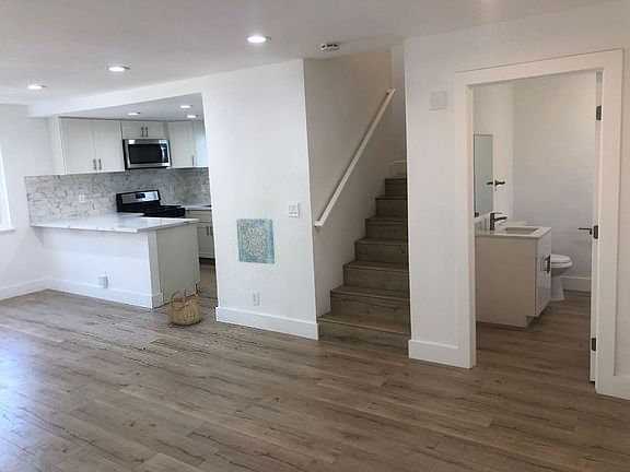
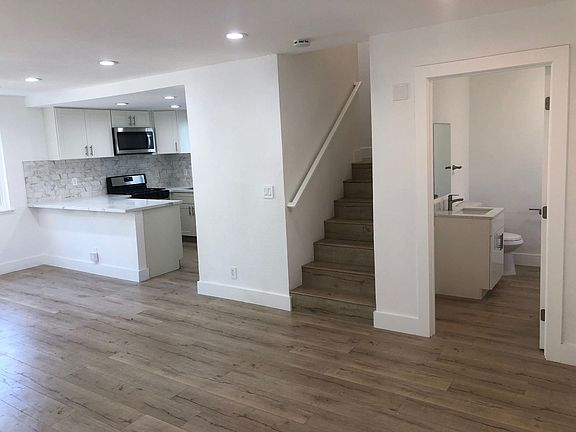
- wall art (255, 240)
- basket (185, 306)
